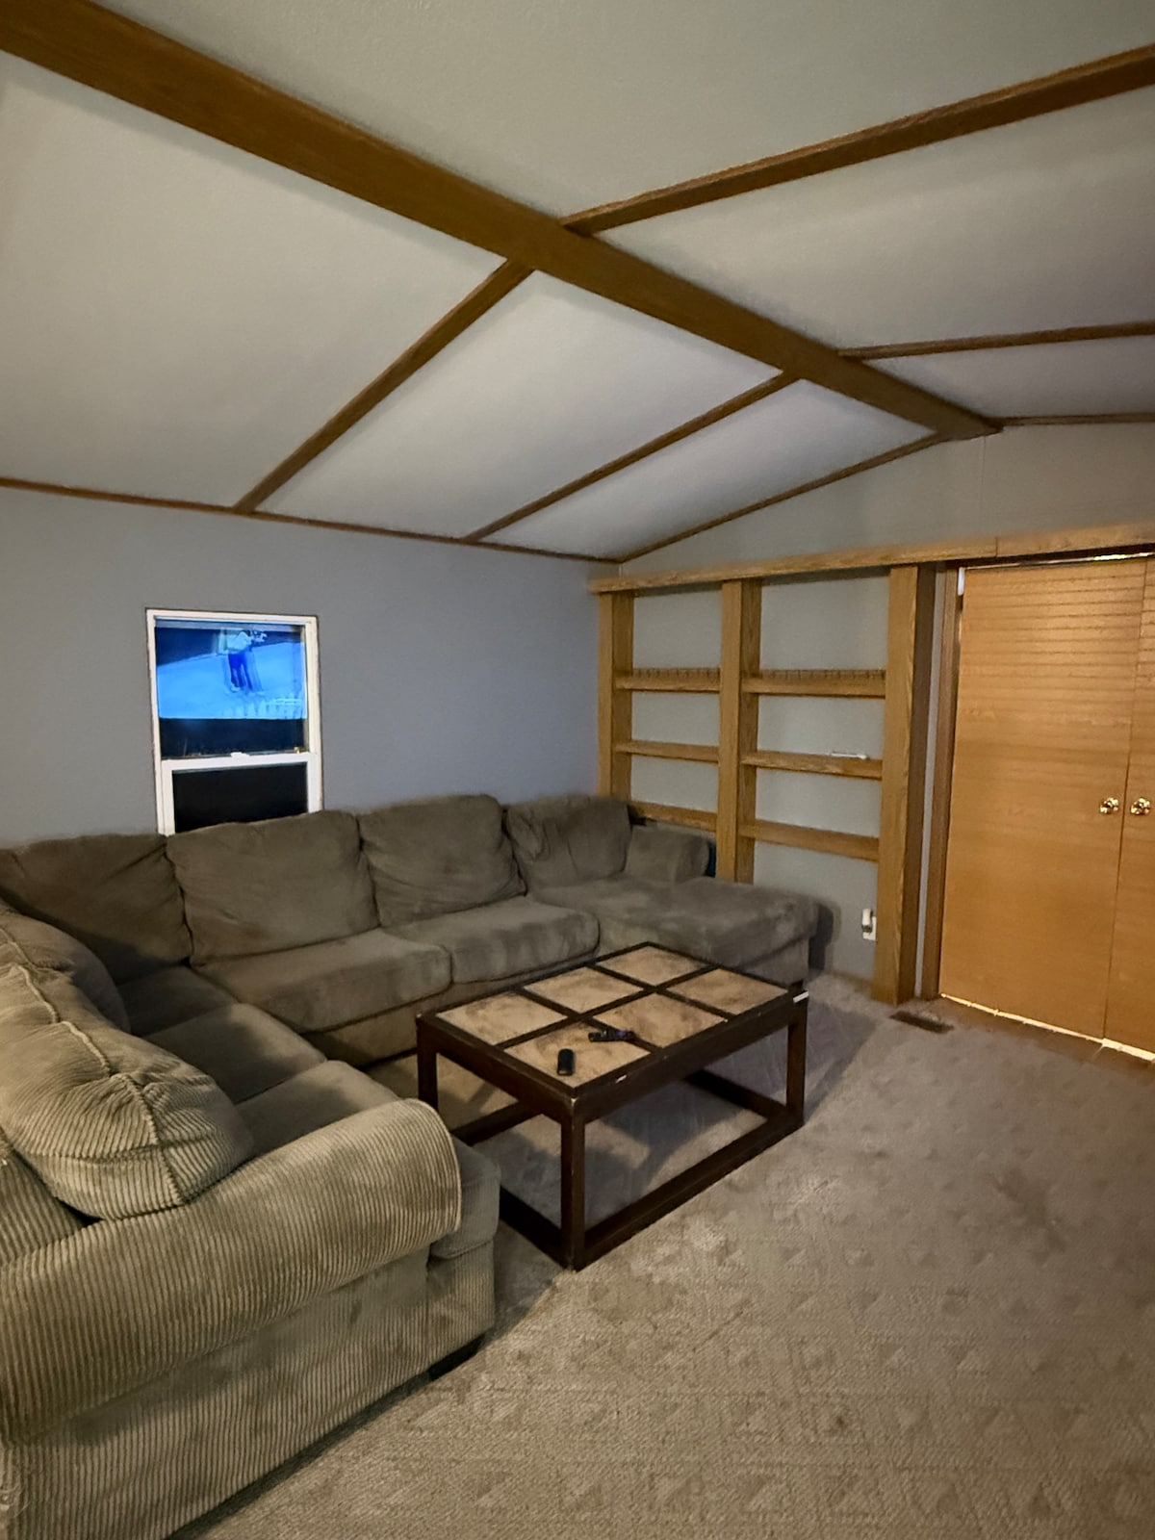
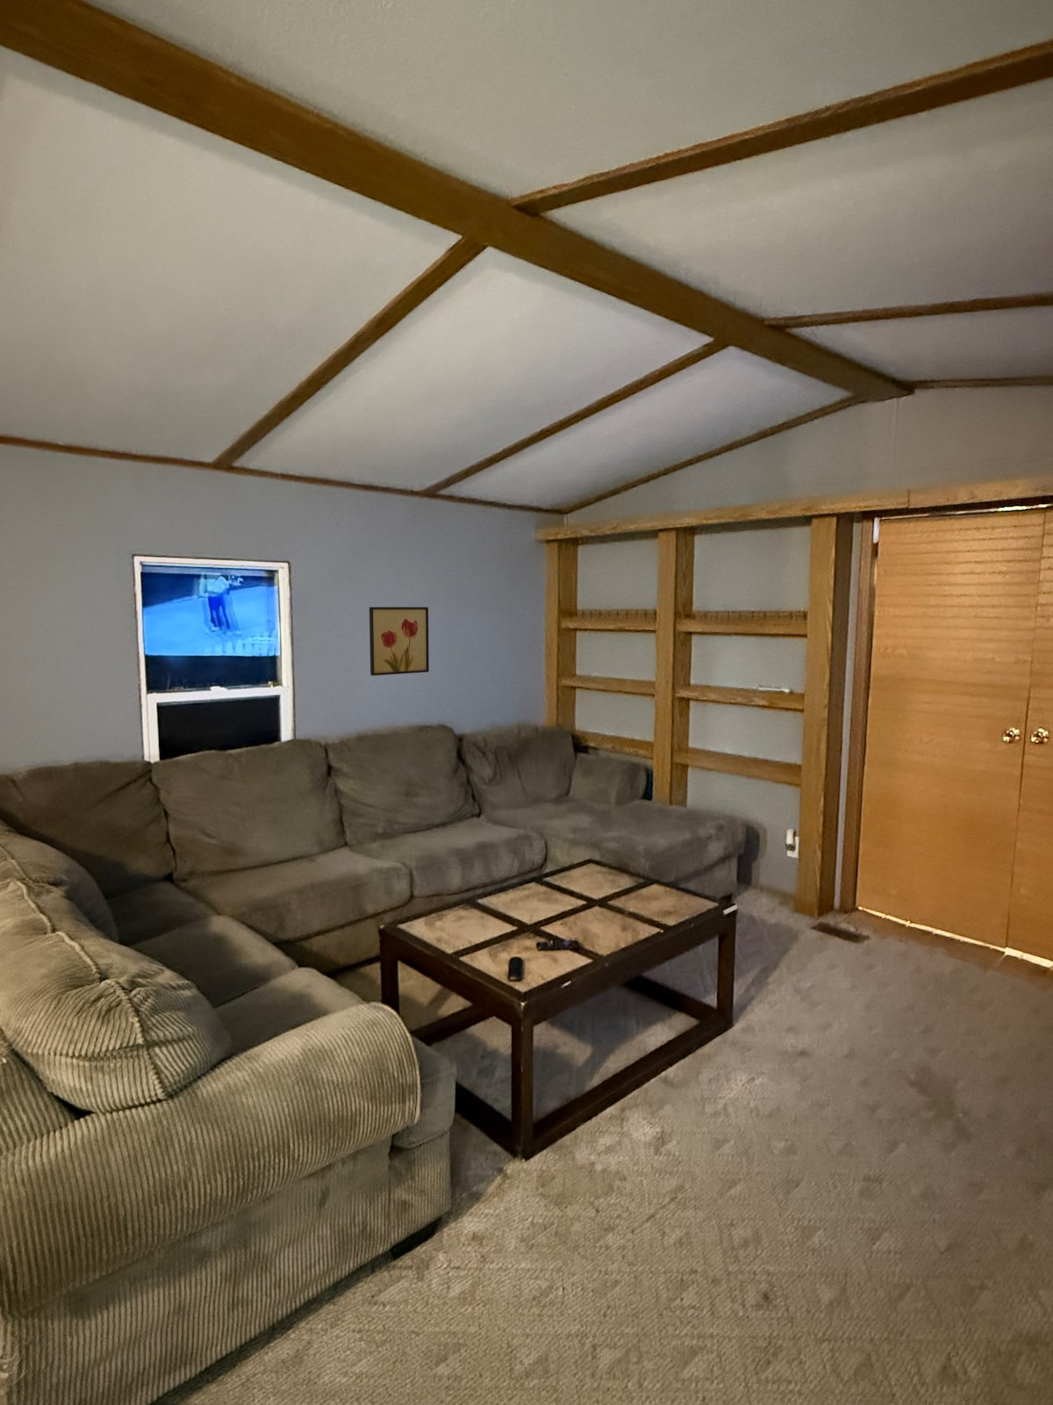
+ wall art (398, 641)
